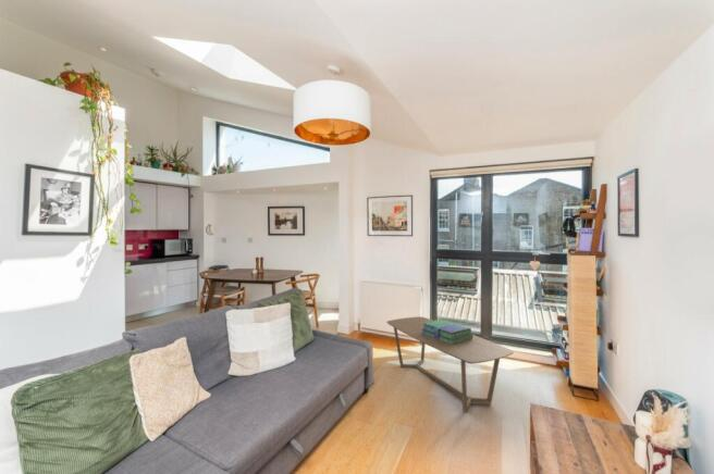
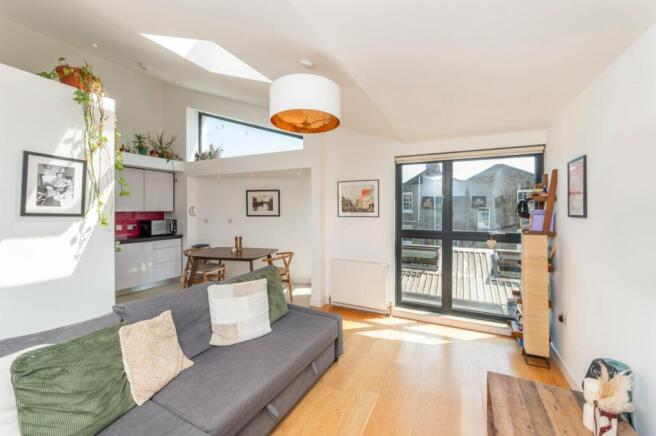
- stack of books (446, 329)
- coffee table (444, 352)
